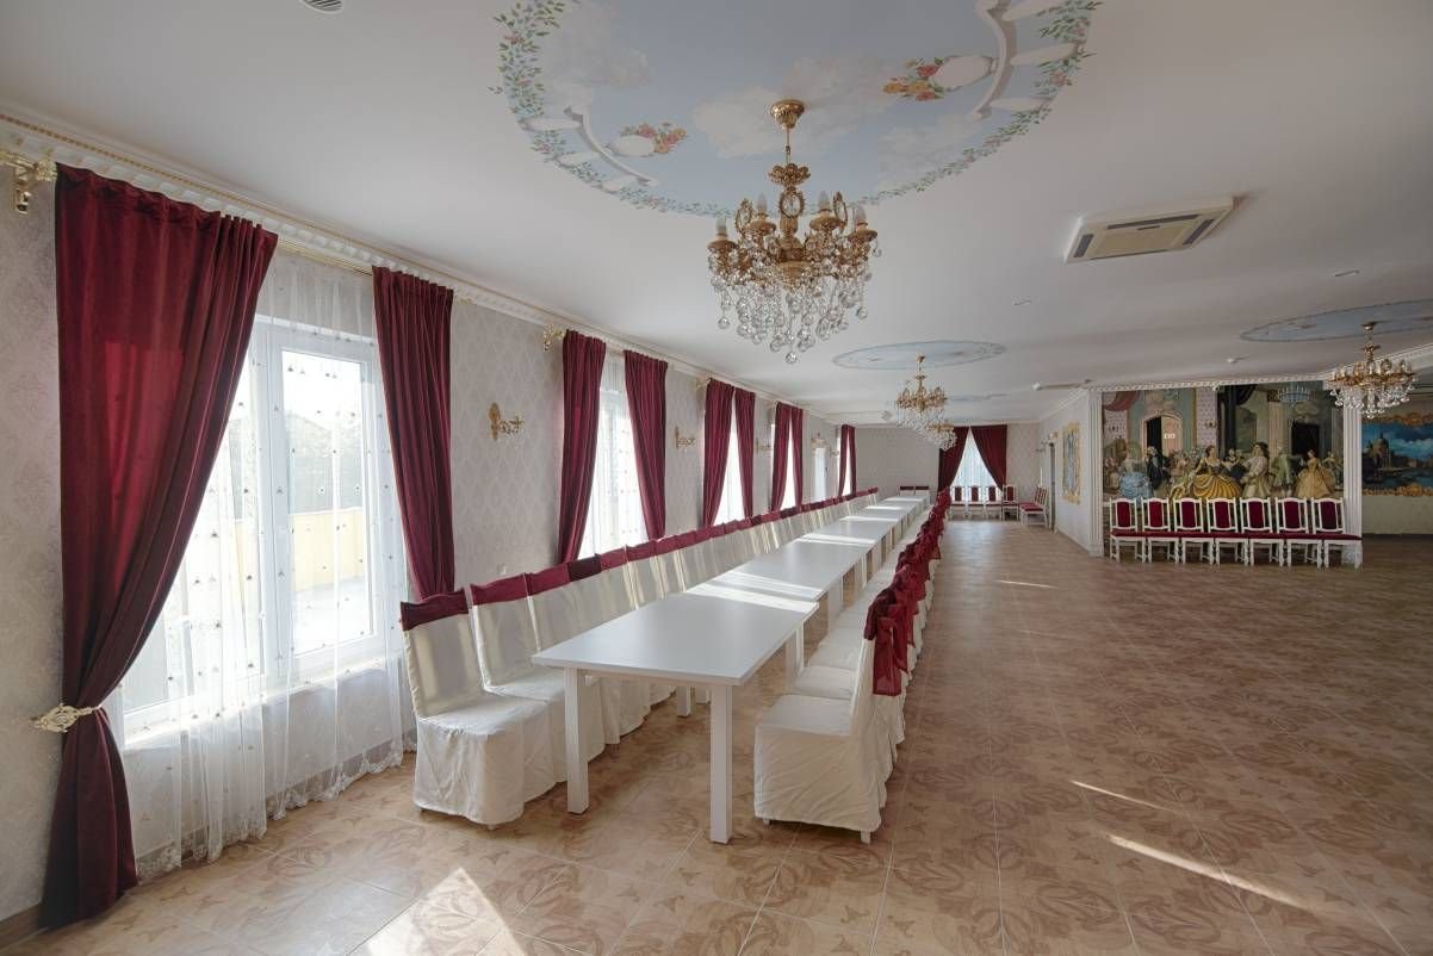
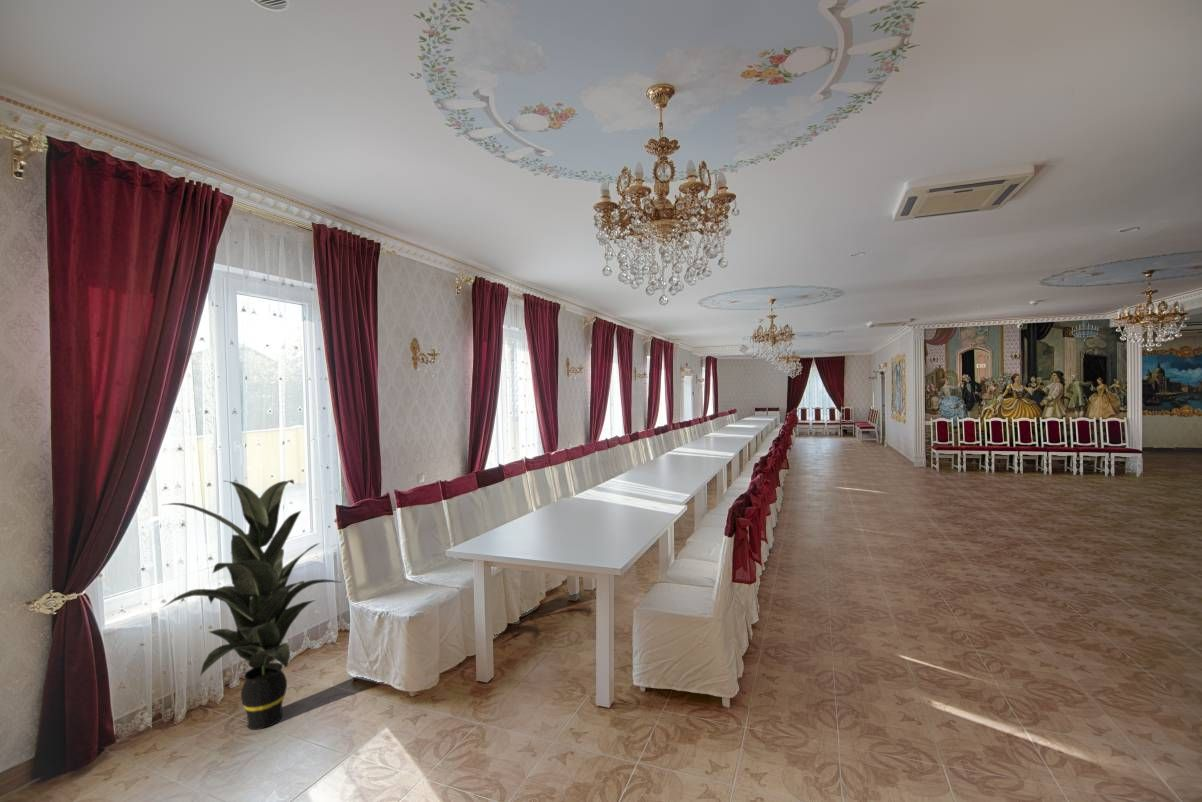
+ indoor plant (249, 600)
